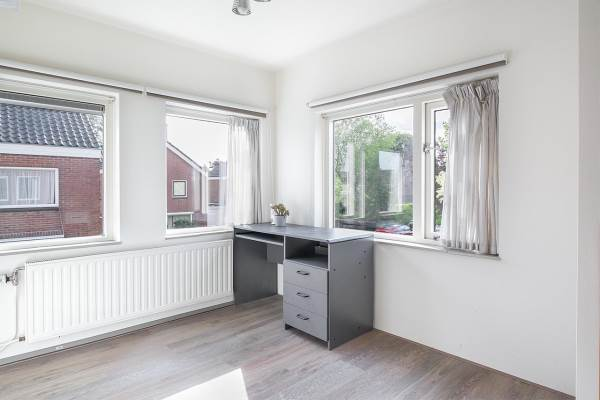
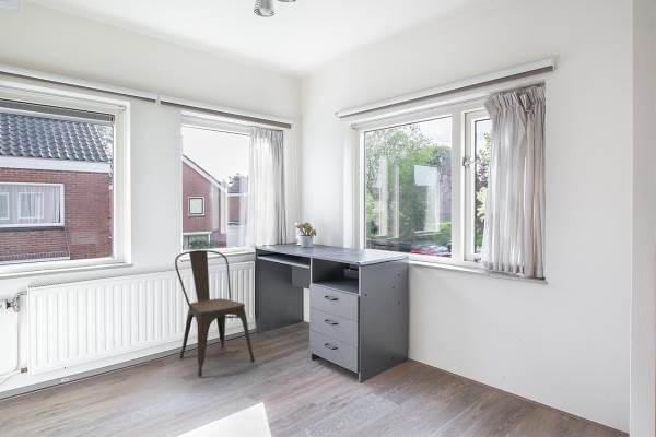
+ chair (212, 305)
